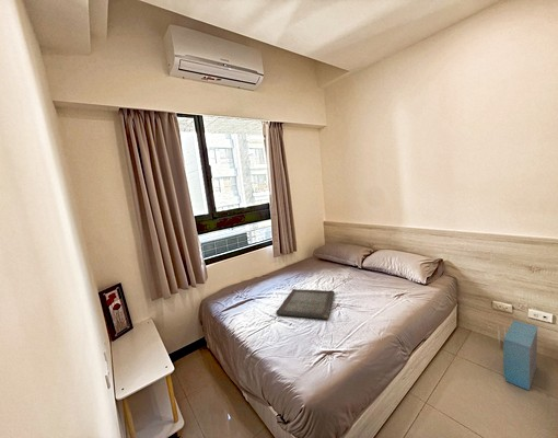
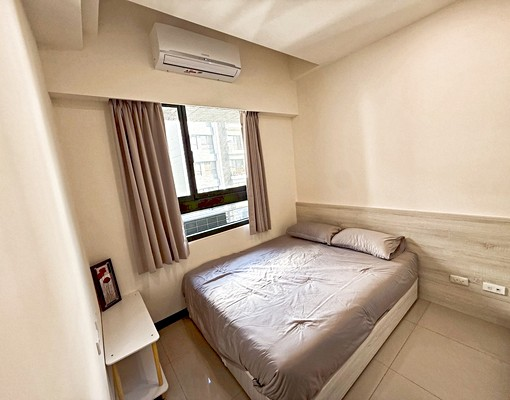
- storage bin (511, 342)
- serving tray (307, 301)
